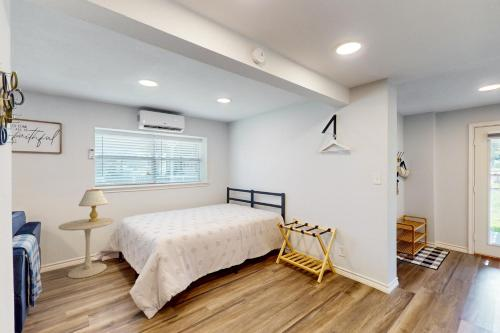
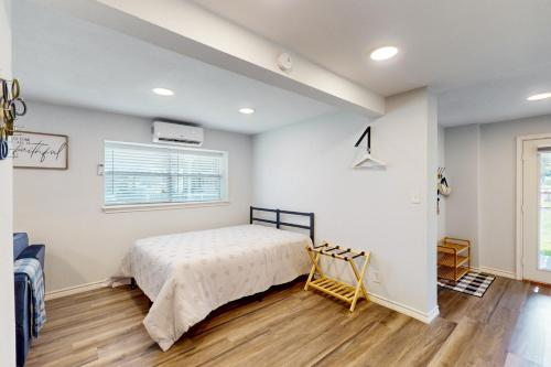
- side table (87, 246)
- table lamp (93, 205)
